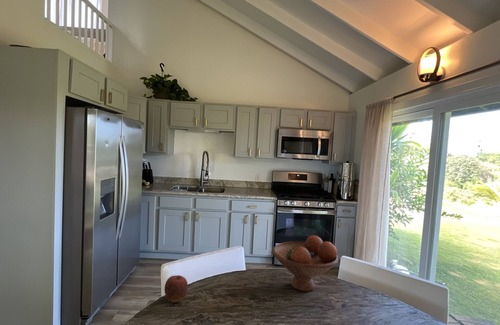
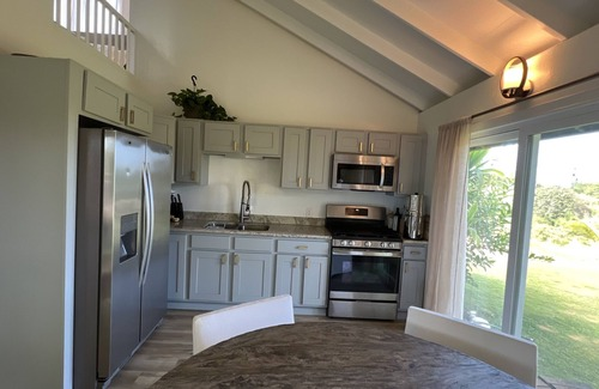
- apple (176, 287)
- fruit bowl (304, 262)
